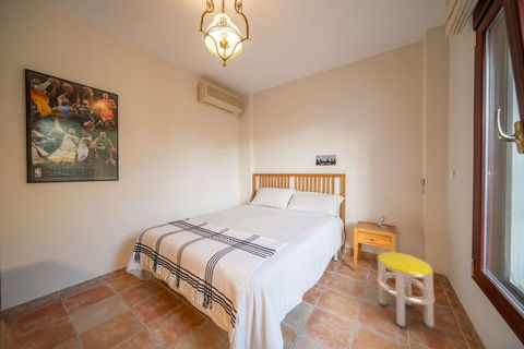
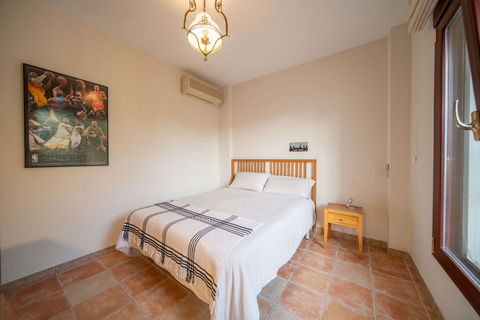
- stool (403, 286)
